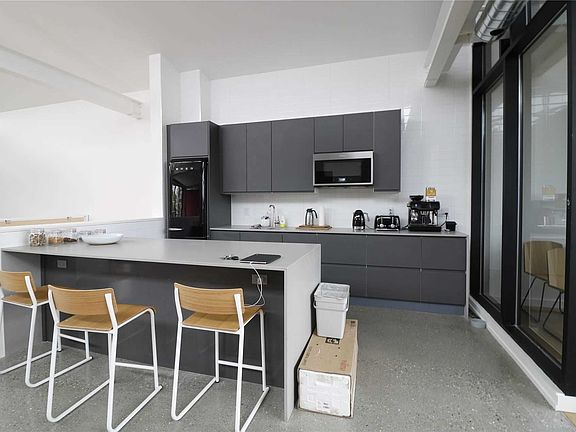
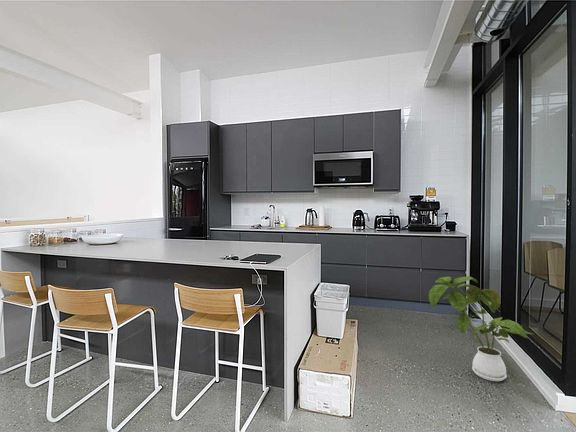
+ house plant (471, 326)
